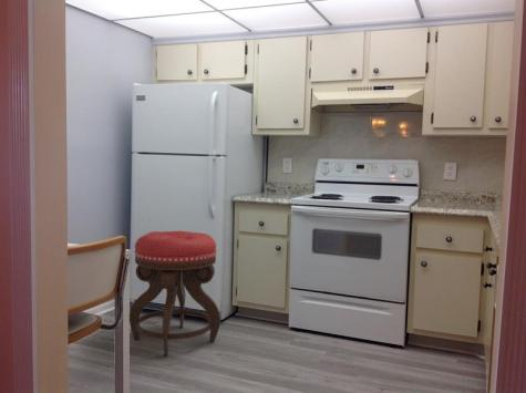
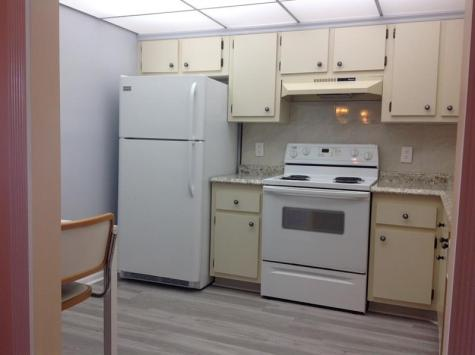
- stool (175, 287)
